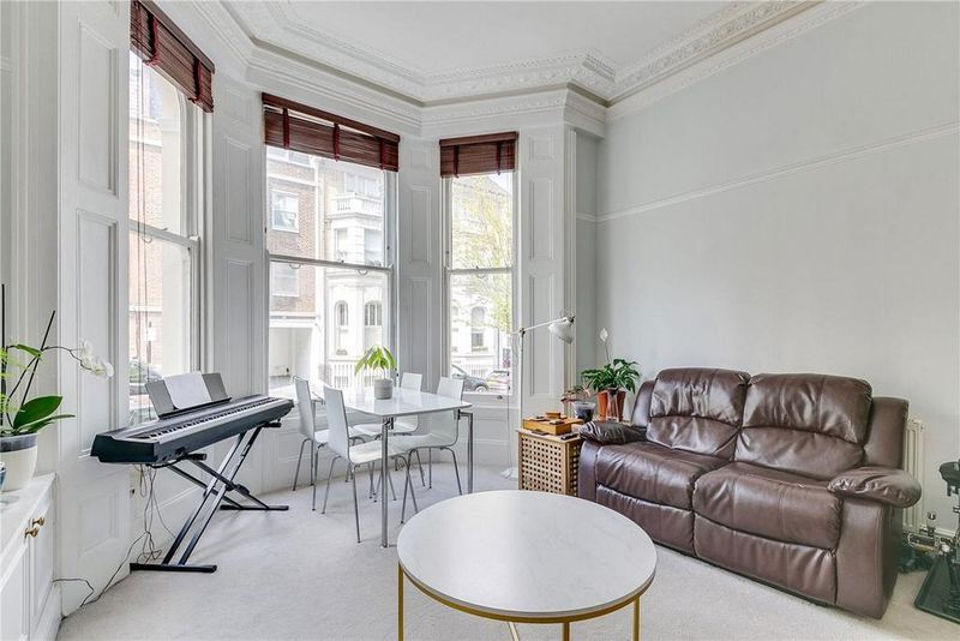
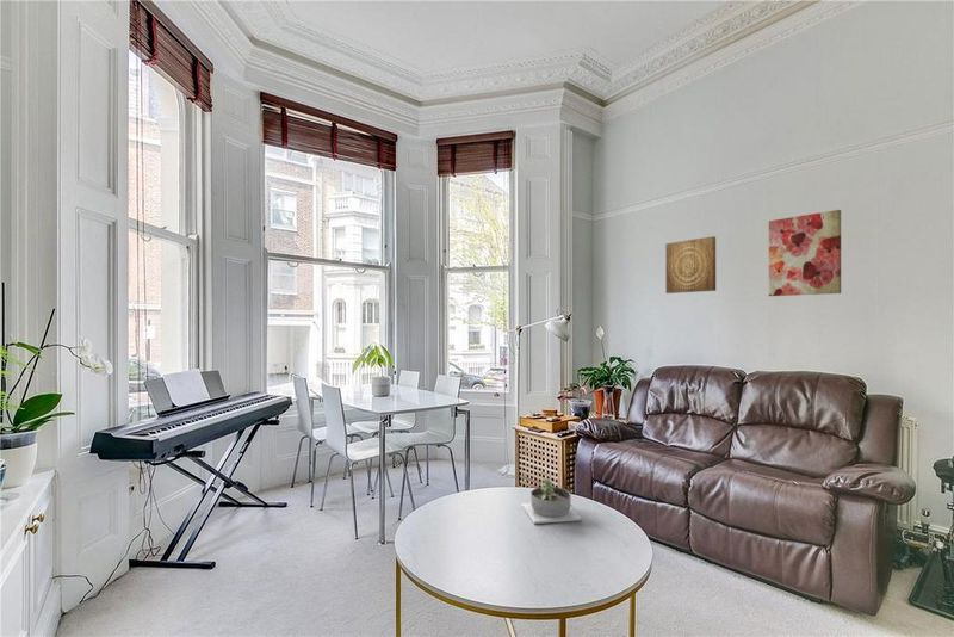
+ wall art (689, 266)
+ wall art (803, 255)
+ succulent planter (550, 495)
